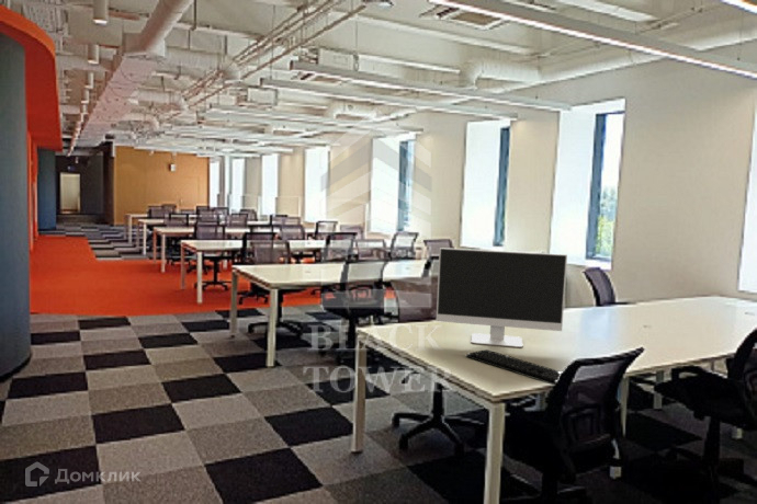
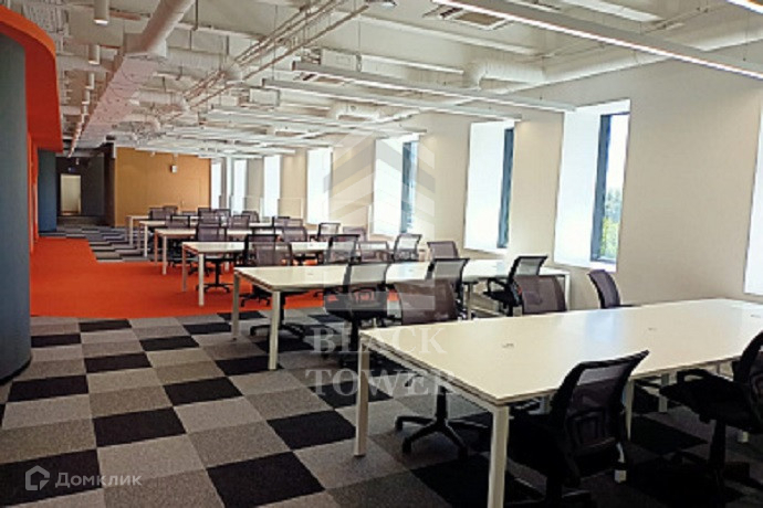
- keyboard (517, 365)
- computer monitor (499, 296)
